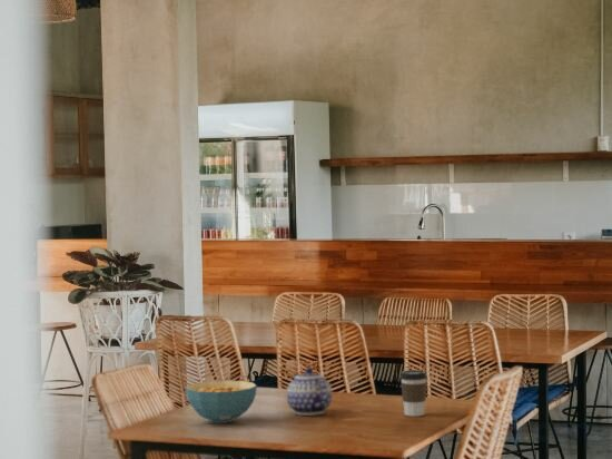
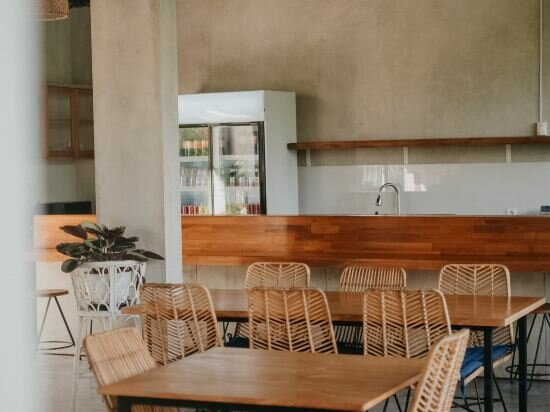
- teapot (308, 390)
- cereal bowl (221, 403)
- coffee cup (414, 392)
